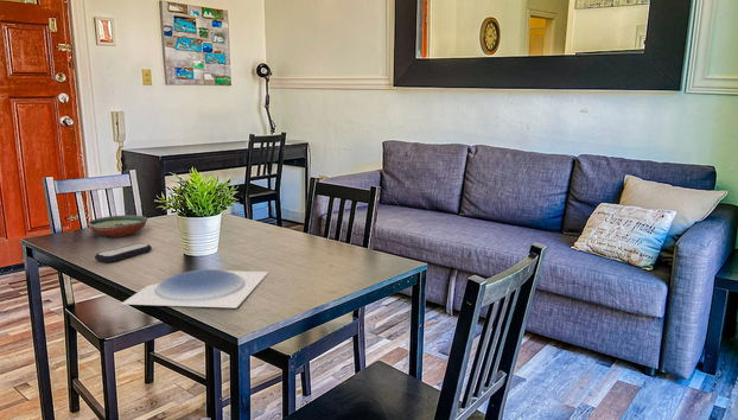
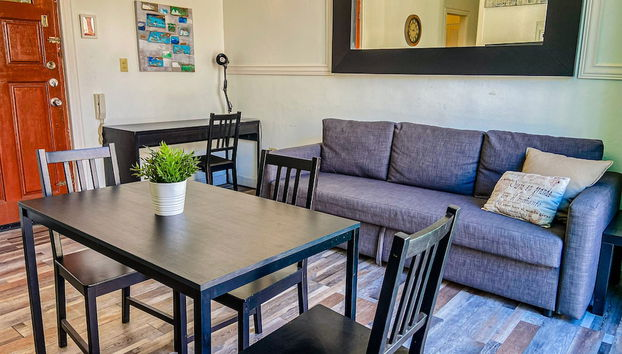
- plate (201, 281)
- decorative bowl (117, 227)
- remote control (125, 252)
